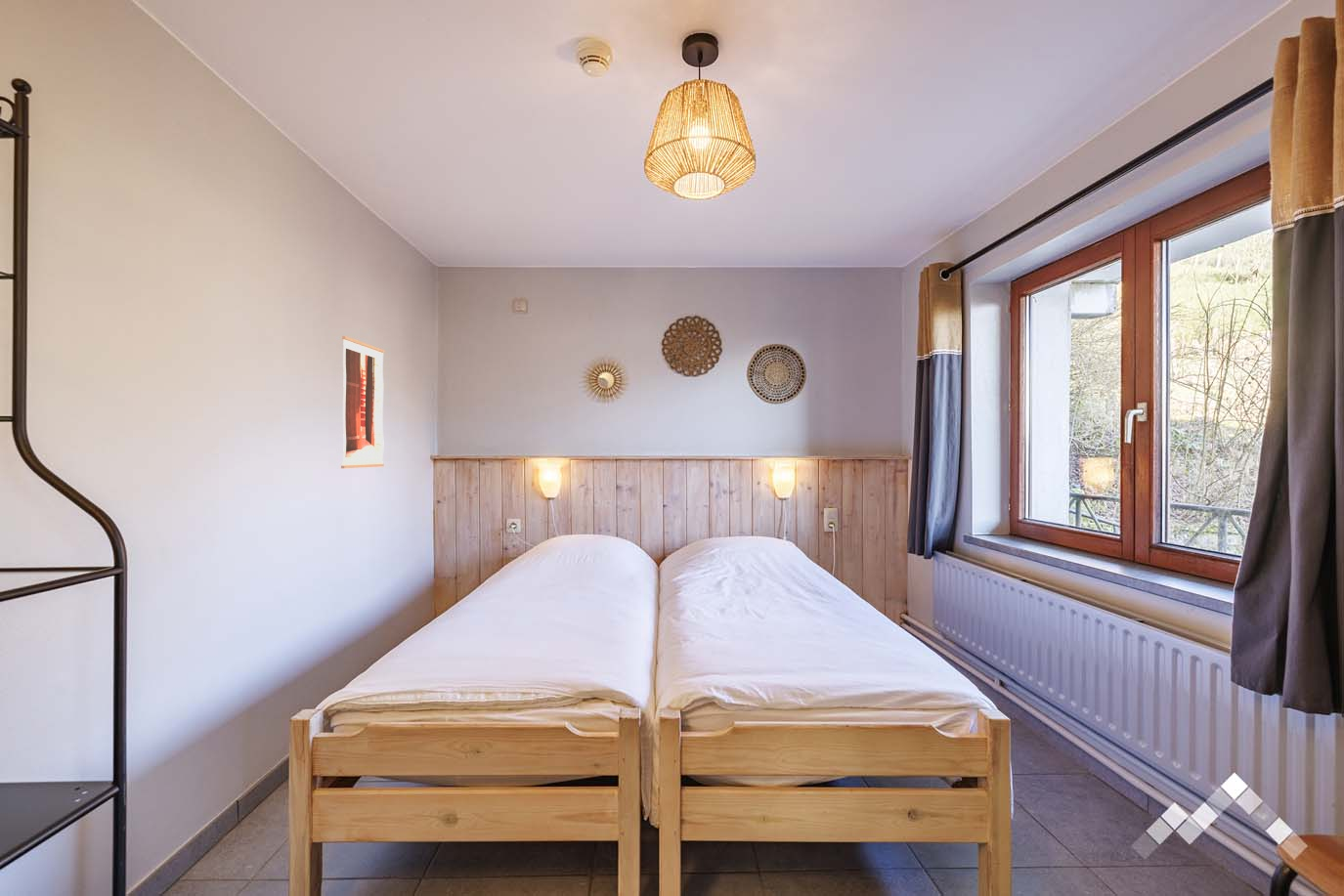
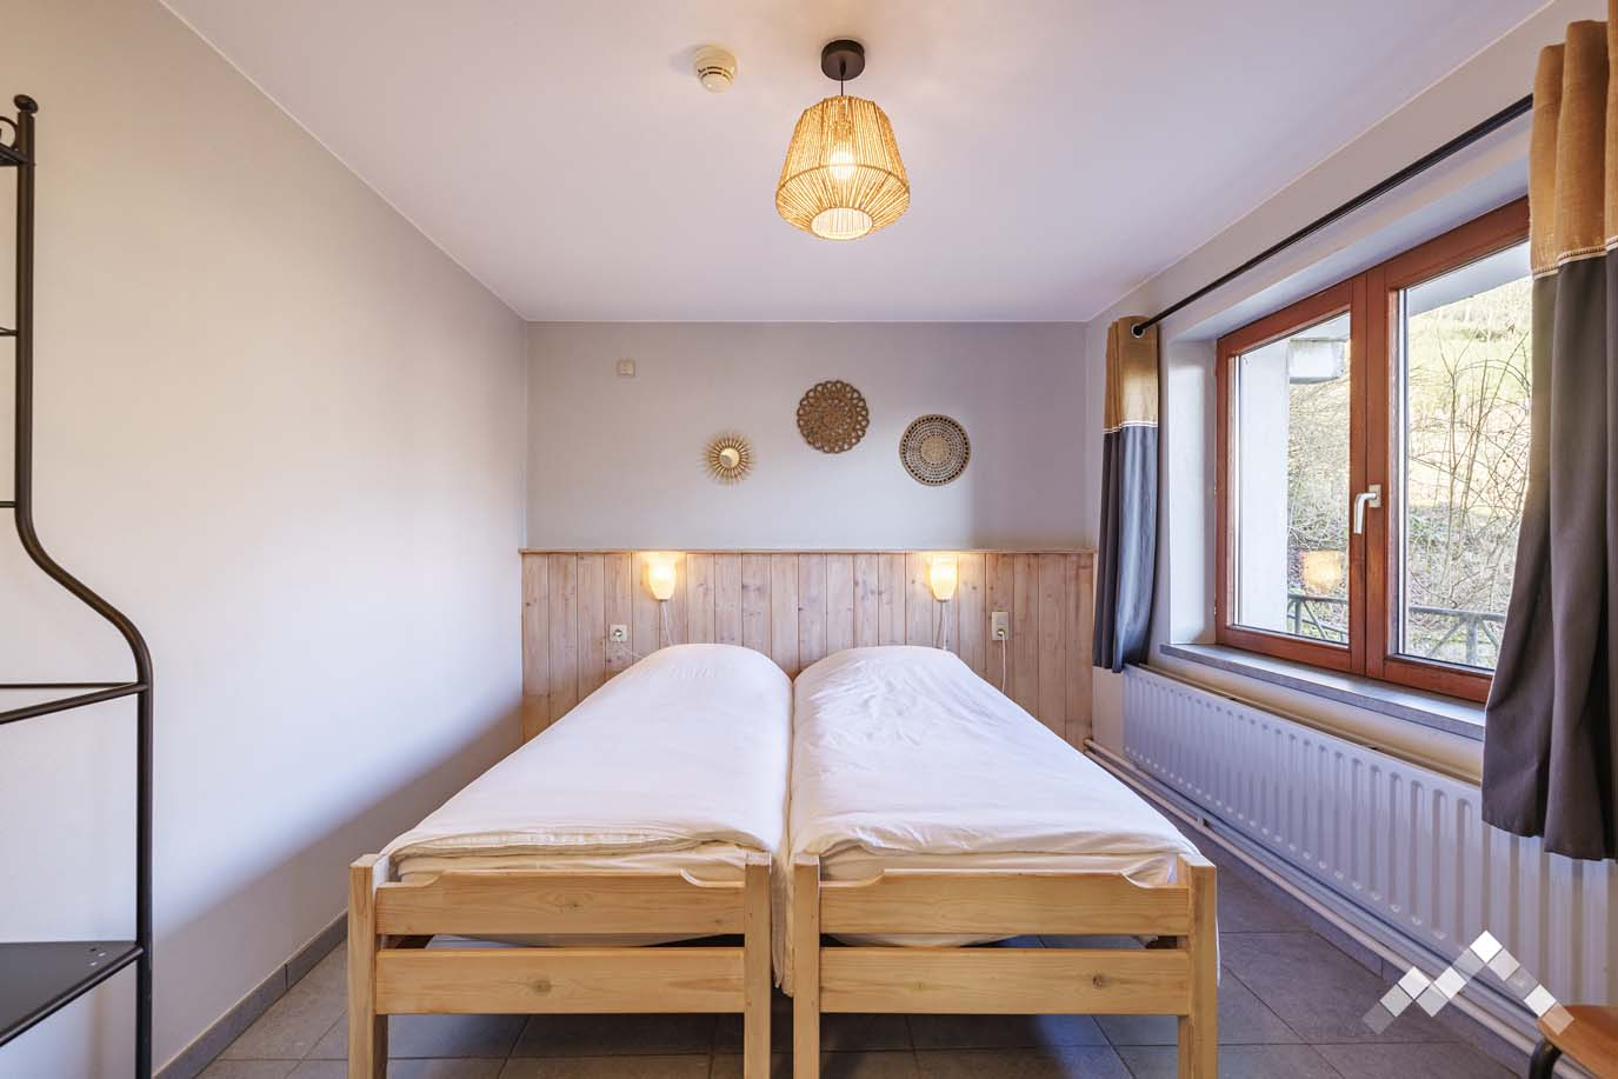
- wall art (364, 405)
